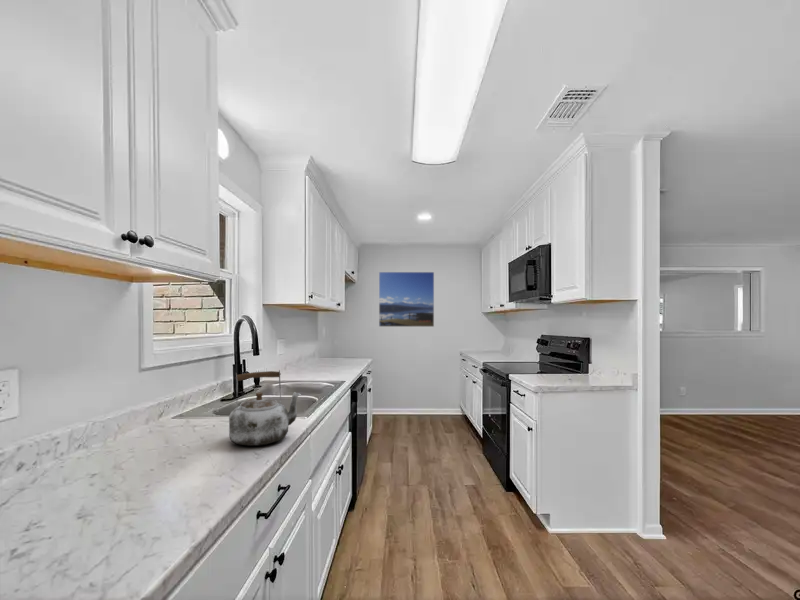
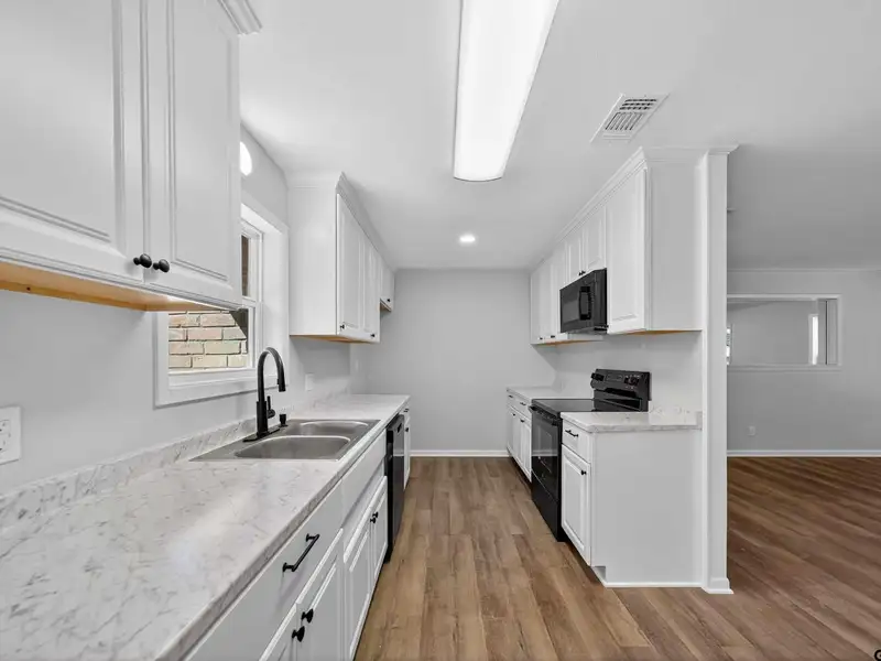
- kettle (266, 404)
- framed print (406, 299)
